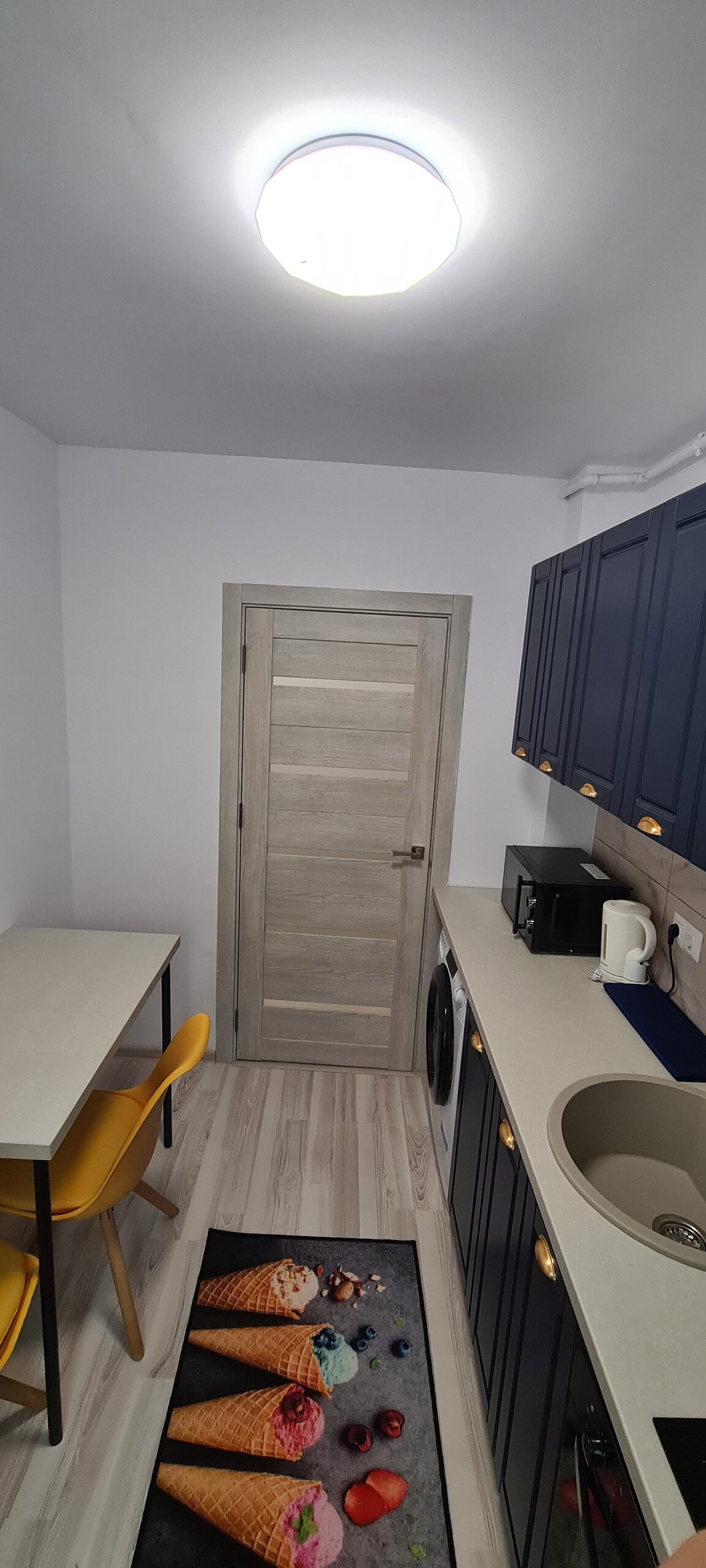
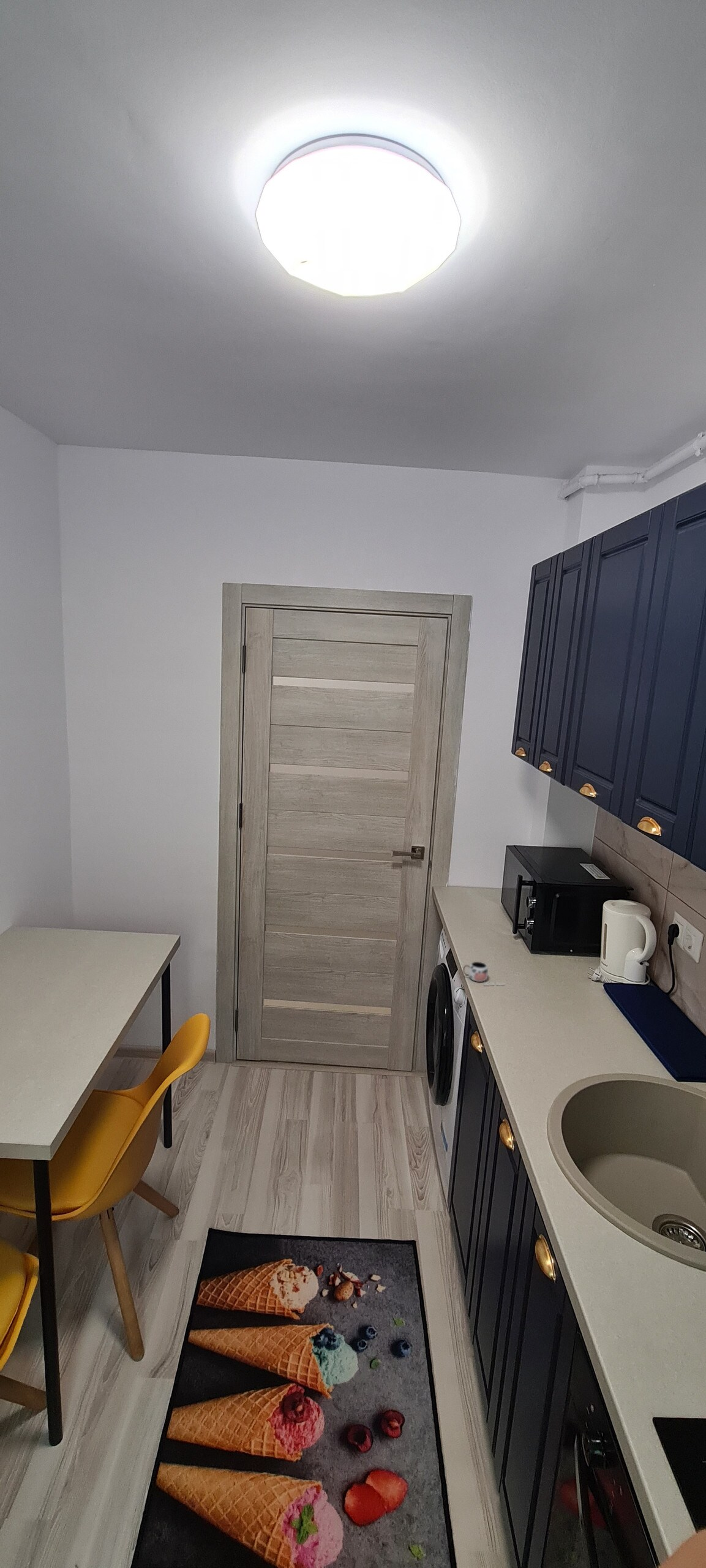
+ mug (483, 973)
